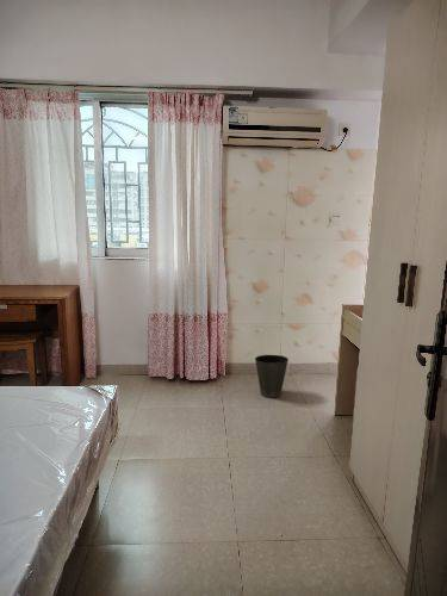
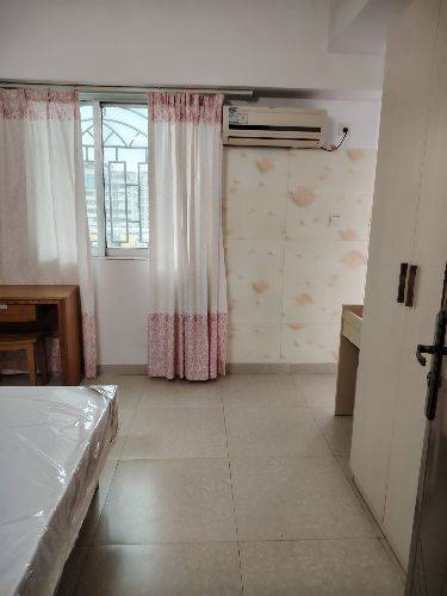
- waste basket (271, 375)
